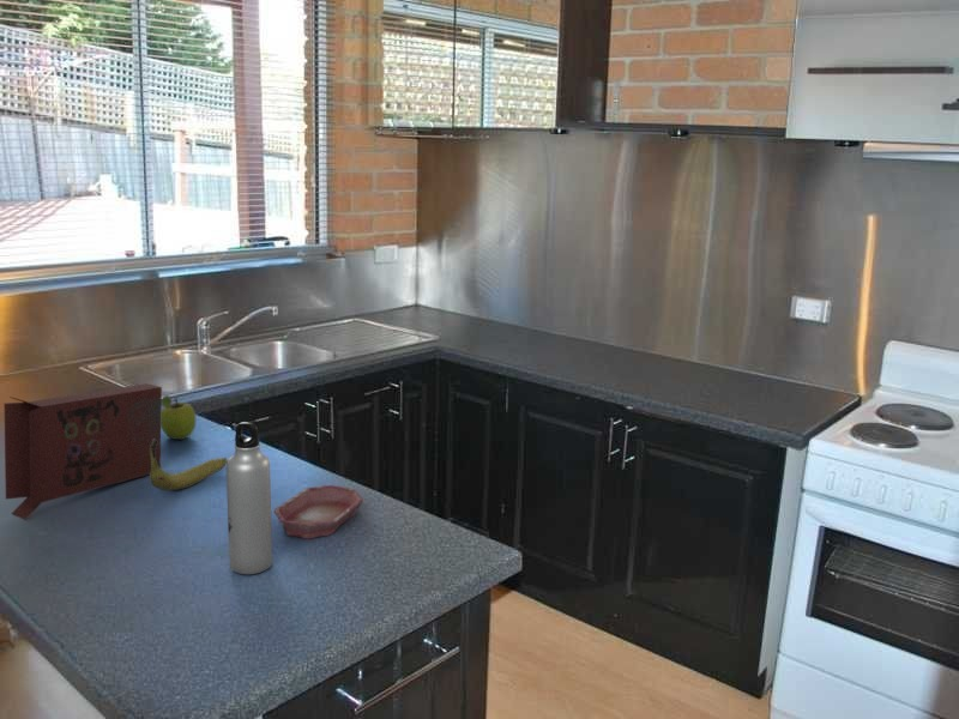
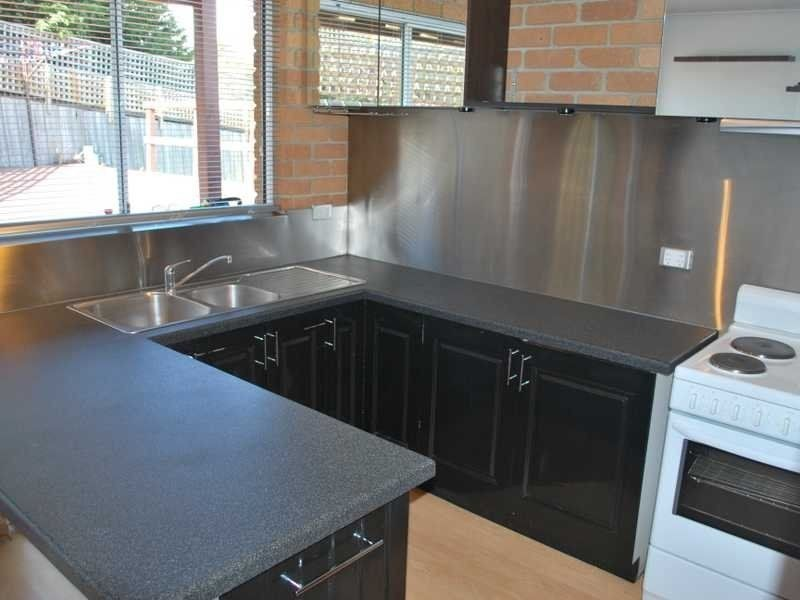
- bowl (319, 510)
- water bottle (248, 495)
- cereal box (90, 436)
- banana (192, 467)
- fruit (175, 417)
